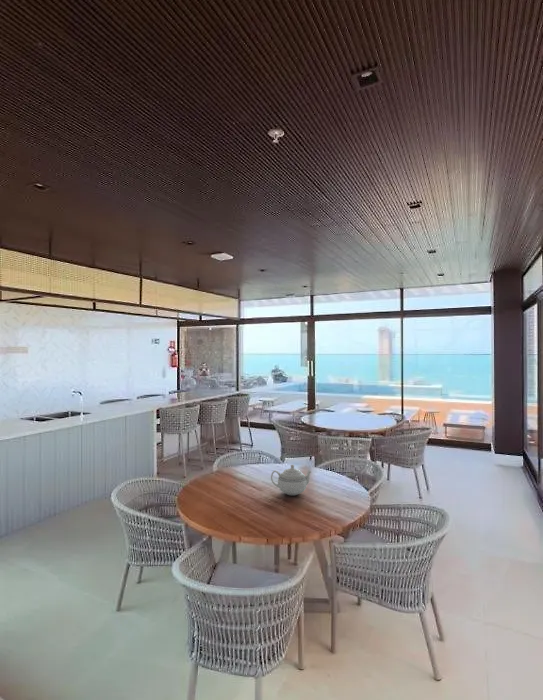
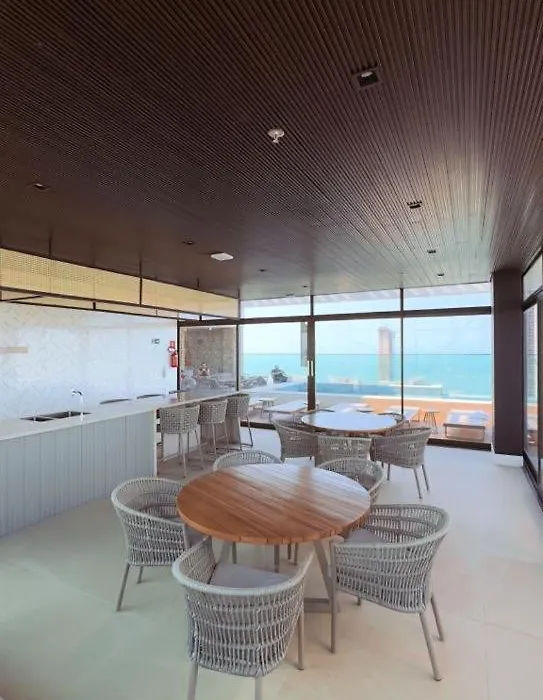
- teapot (291, 479)
